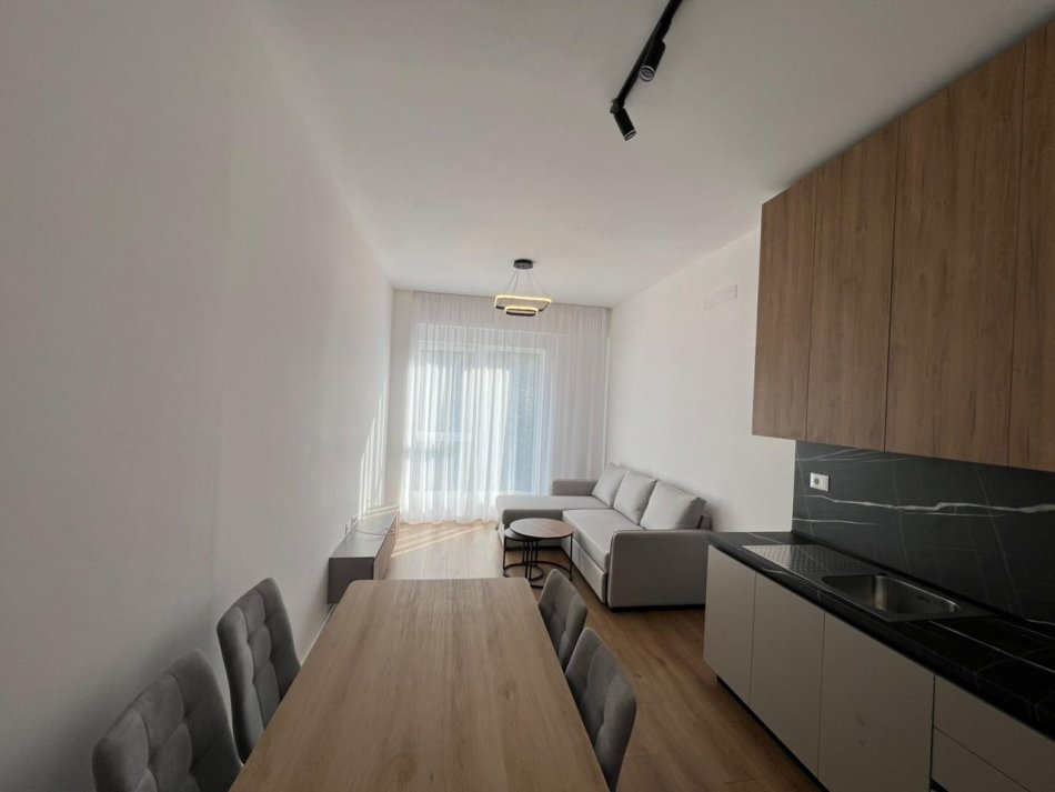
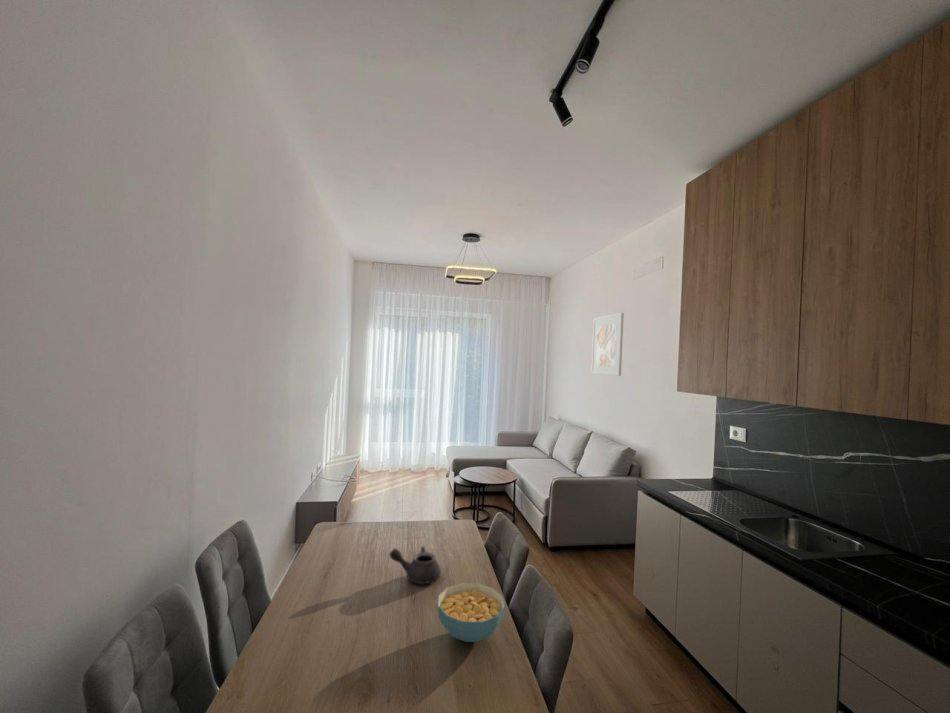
+ cereal bowl (470, 617)
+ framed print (606, 345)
+ teapot (415, 562)
